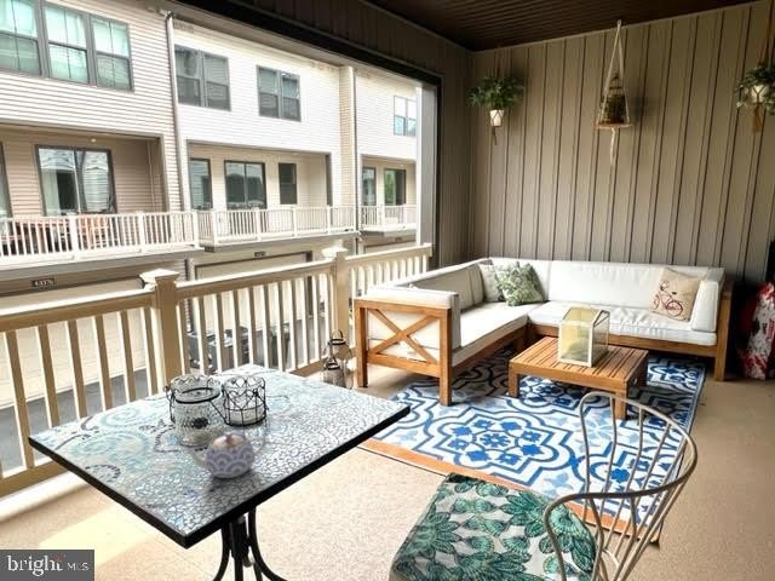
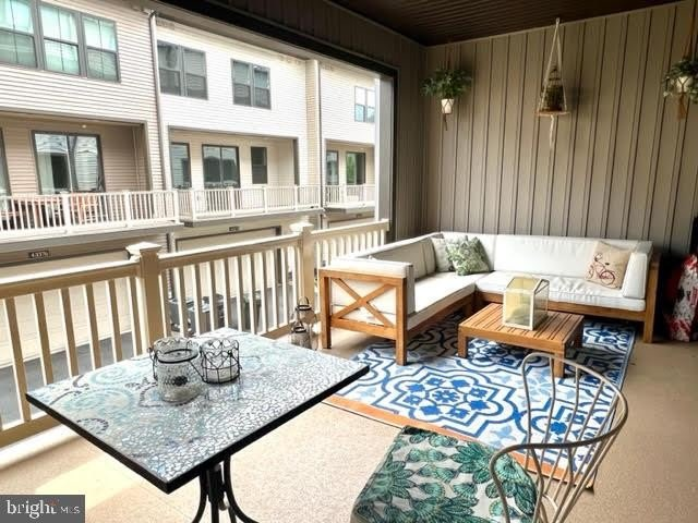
- teapot (226, 451)
